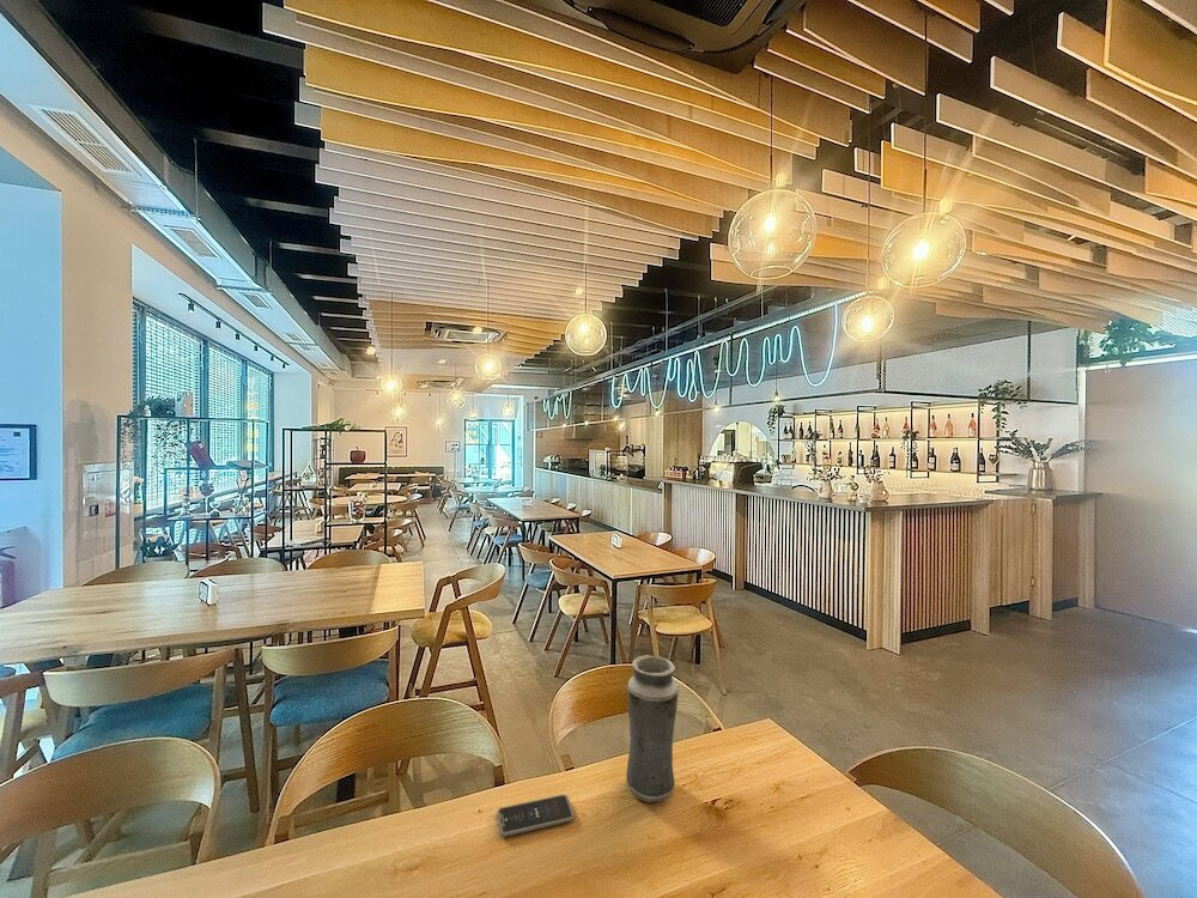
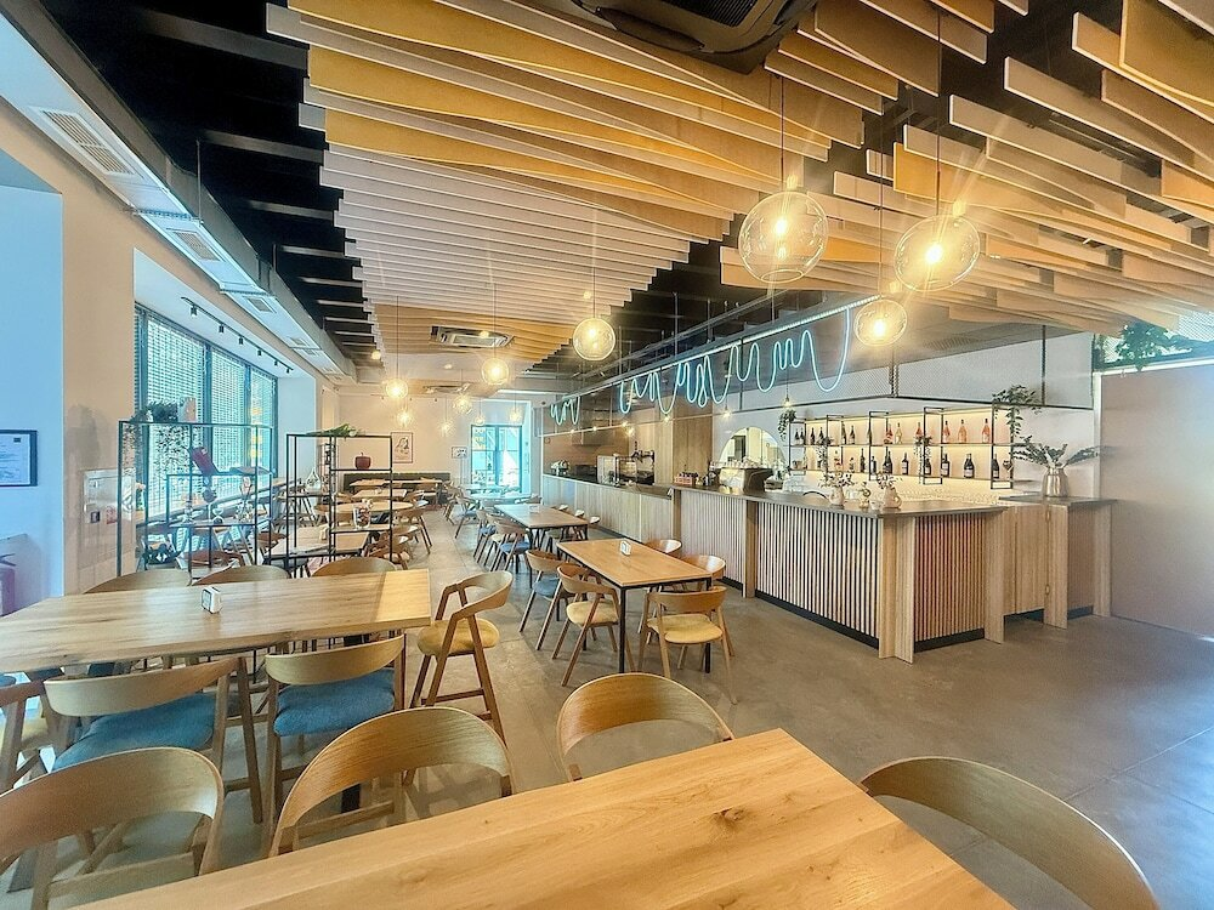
- vase (651, 726)
- smartphone (535, 814)
